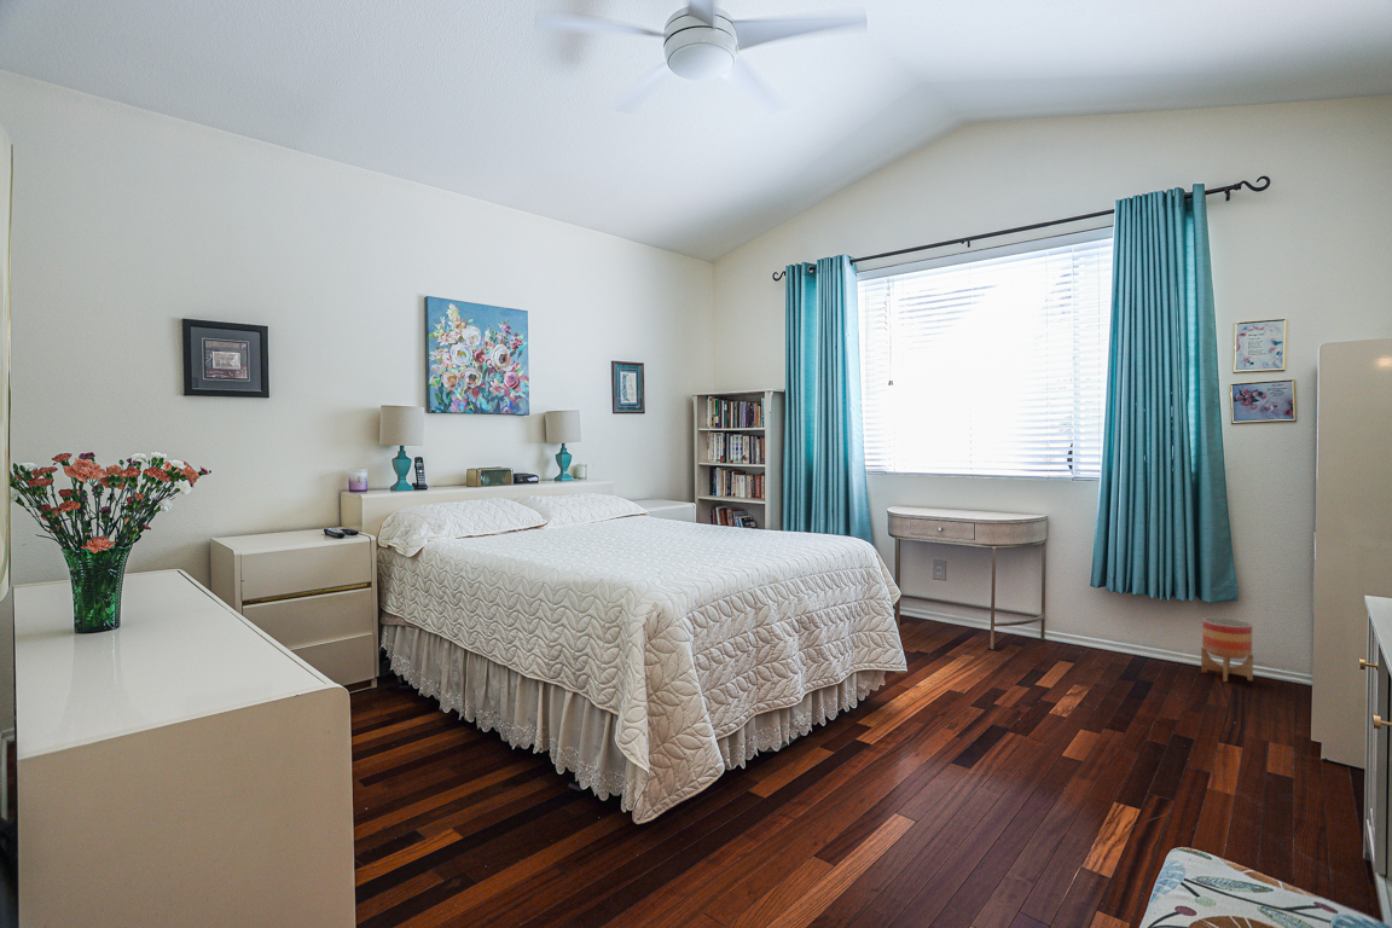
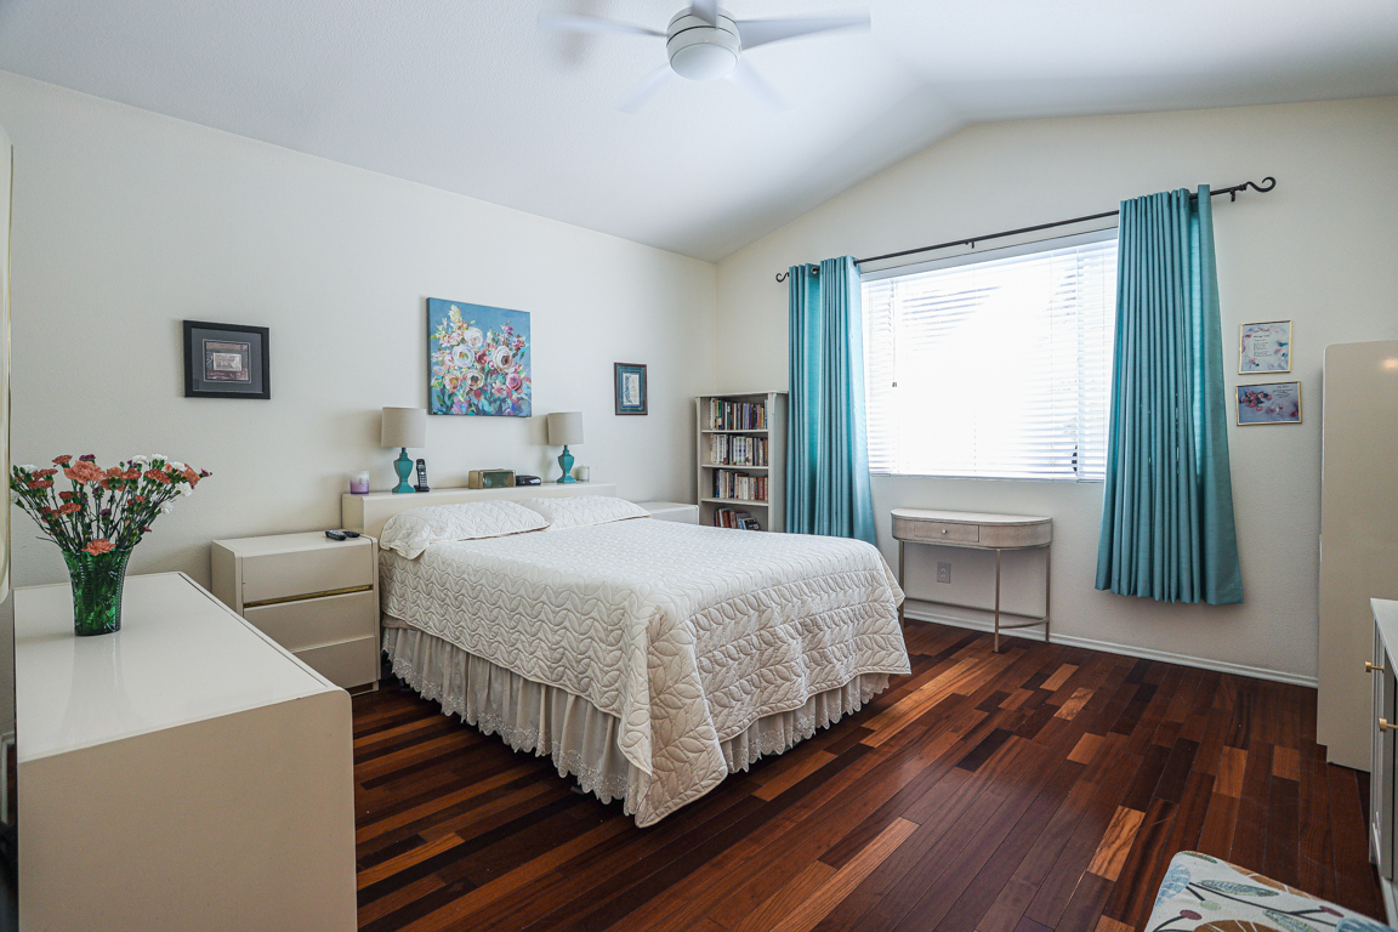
- planter (1226, 649)
